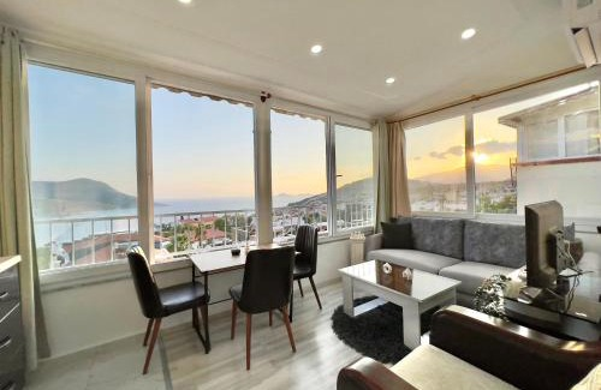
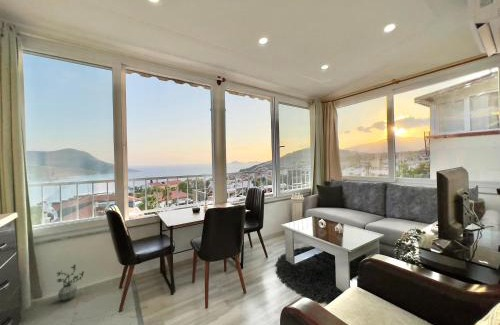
+ potted plant (70, 281)
